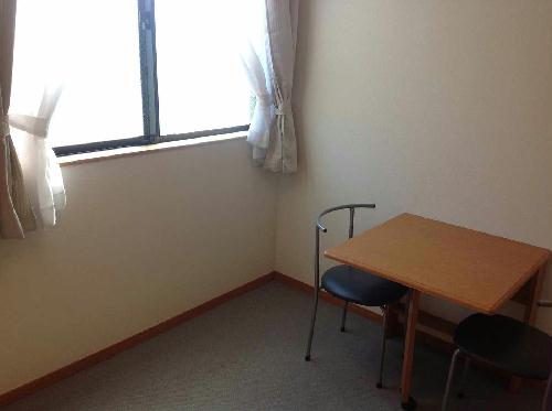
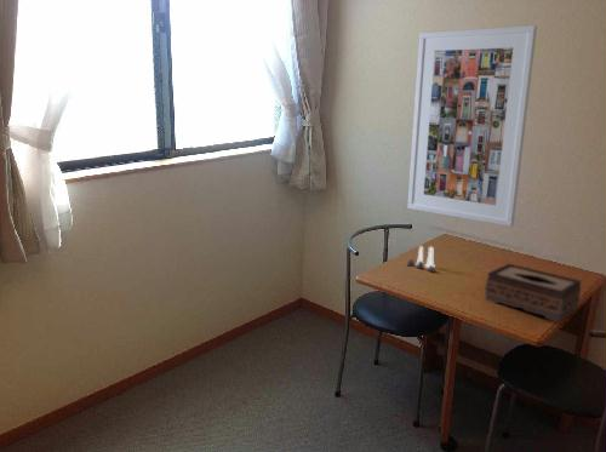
+ salt and pepper shaker set (422, 257)
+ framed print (464, 126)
+ tissue box (532, 290)
